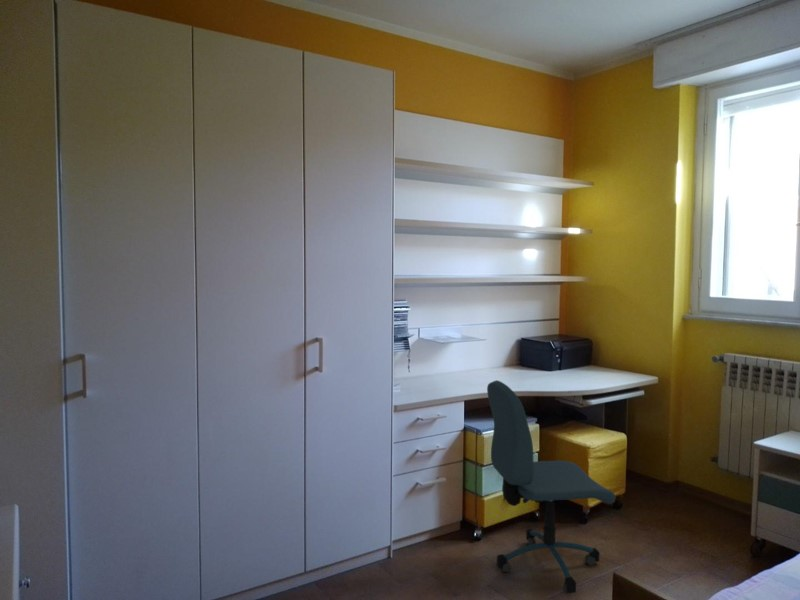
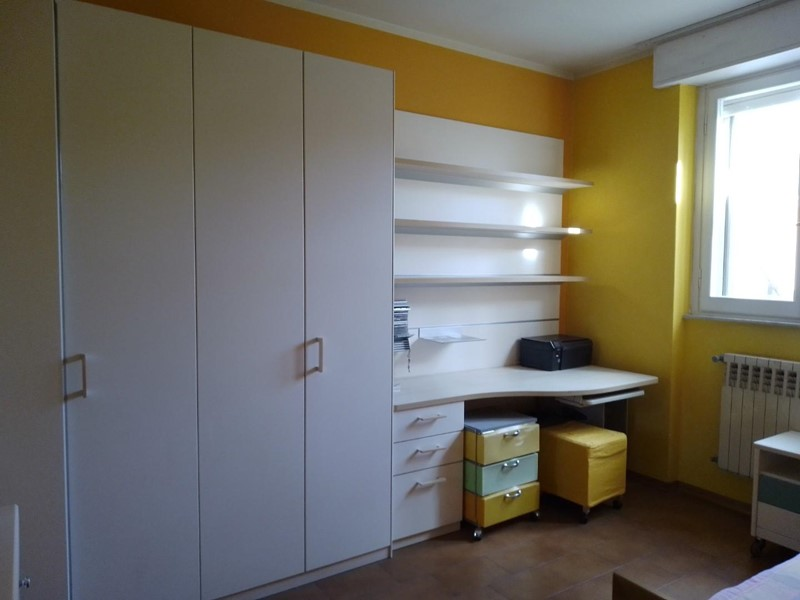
- office chair (547, 475)
